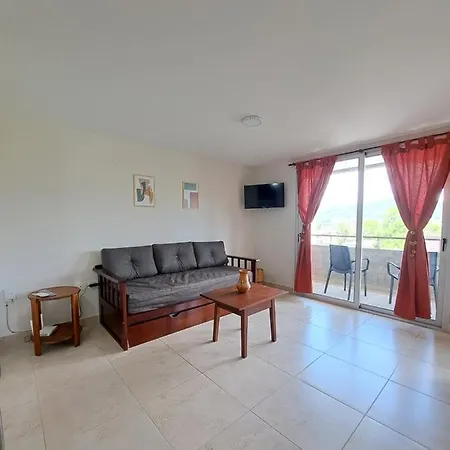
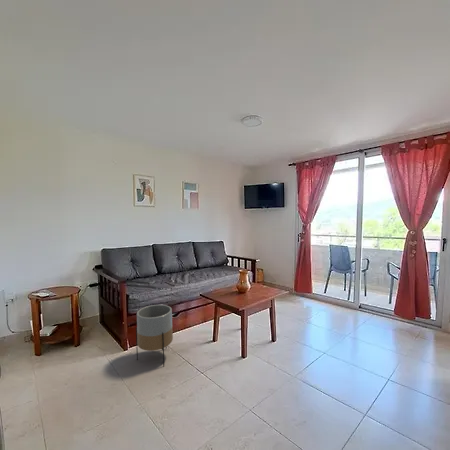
+ planter (155, 334)
